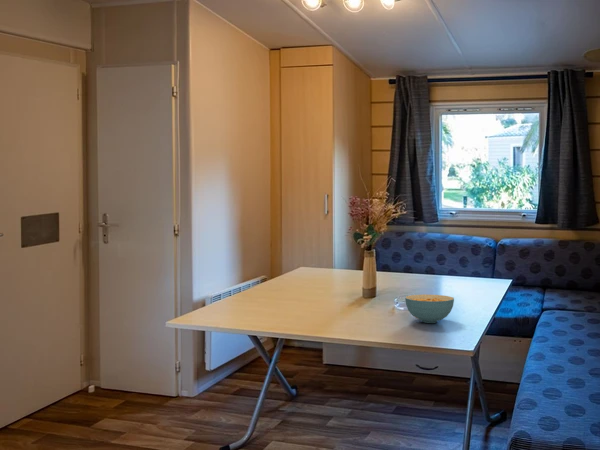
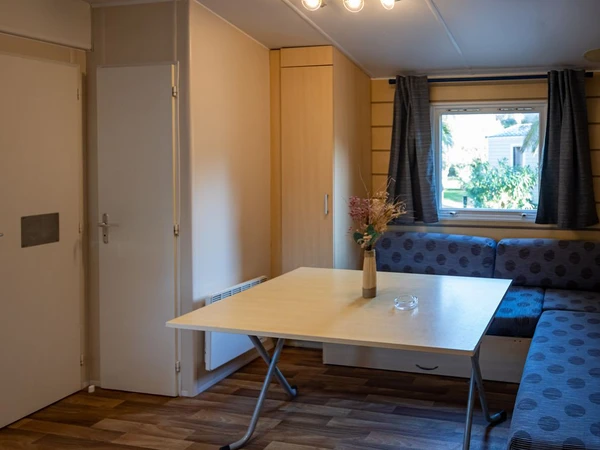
- cereal bowl (429, 309)
